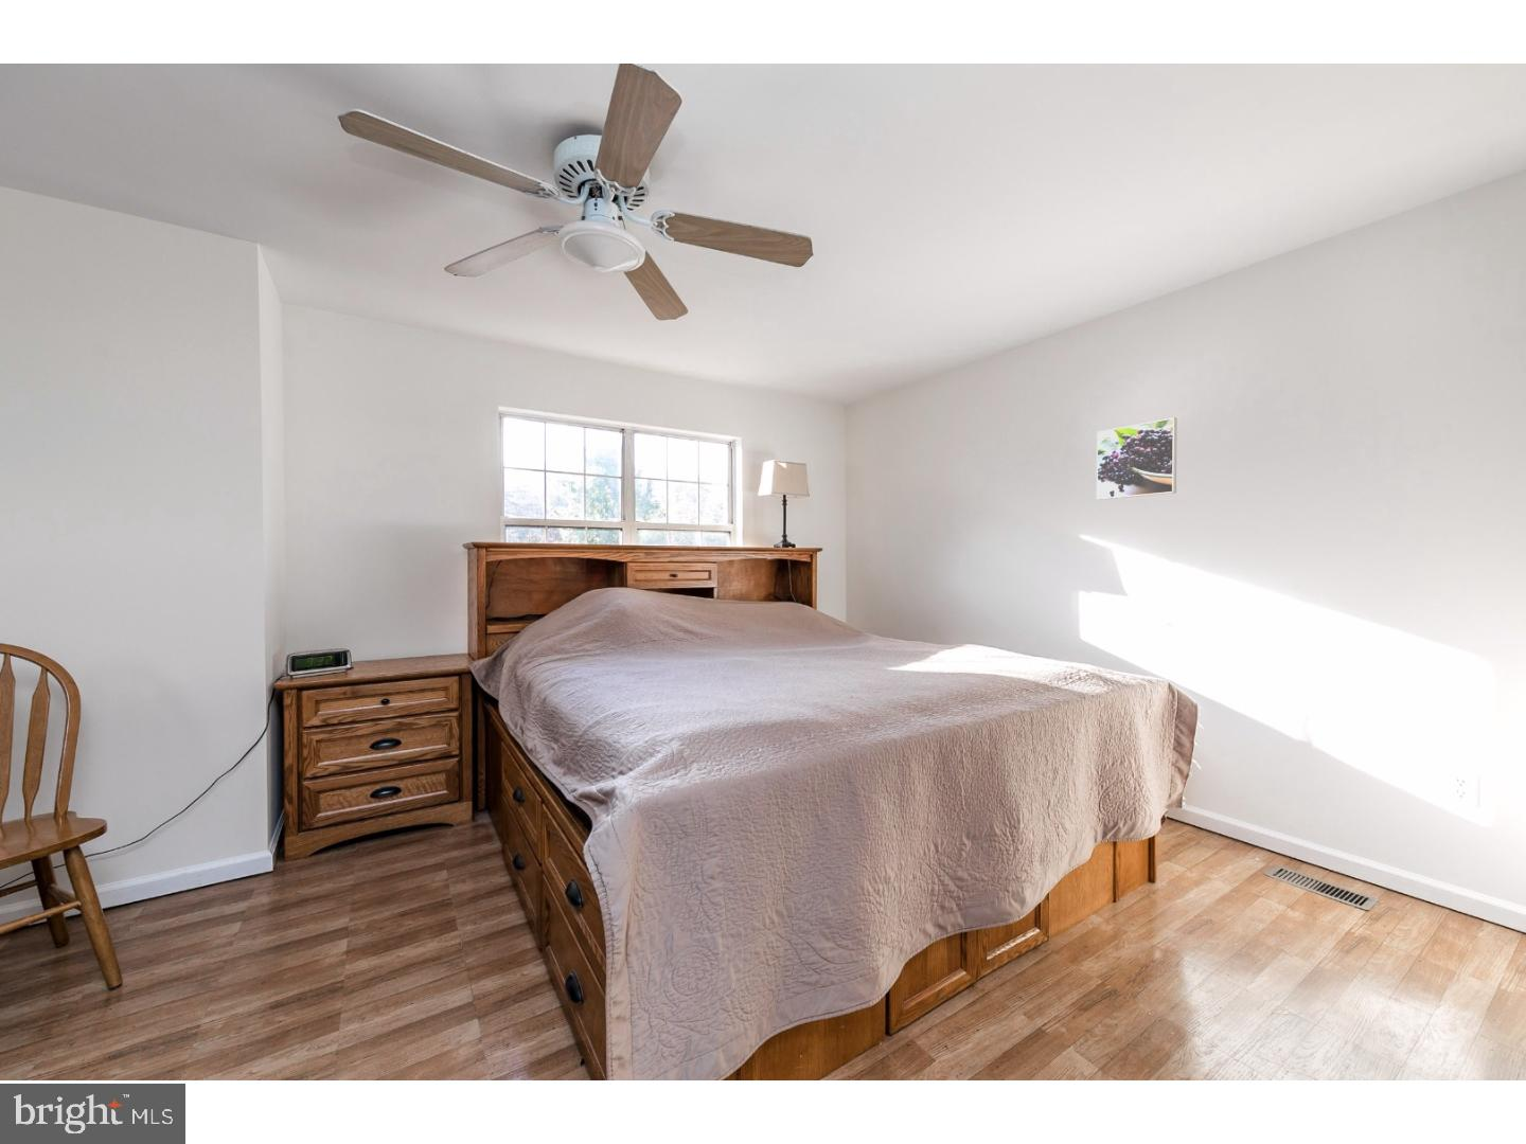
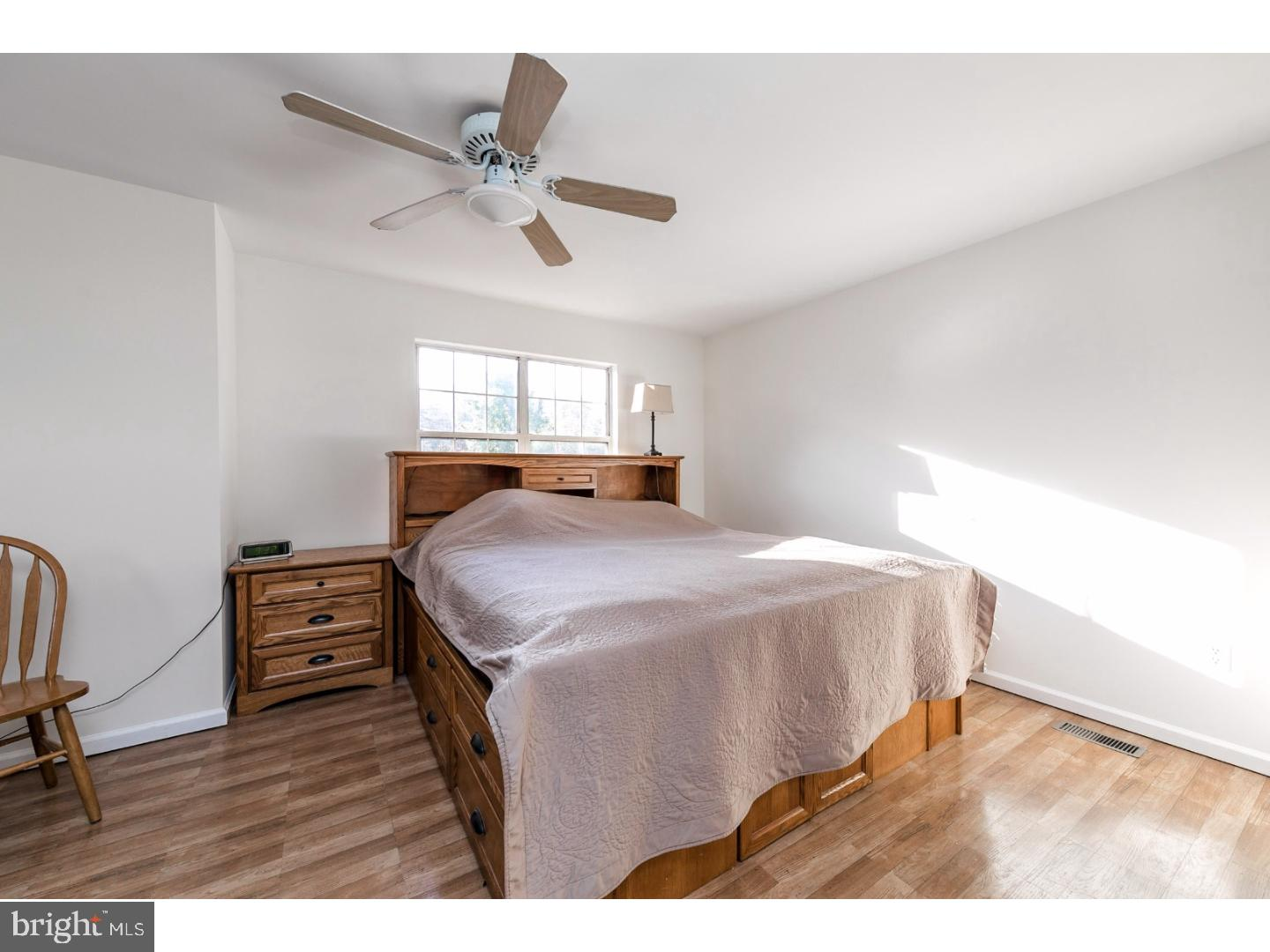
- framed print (1134, 460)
